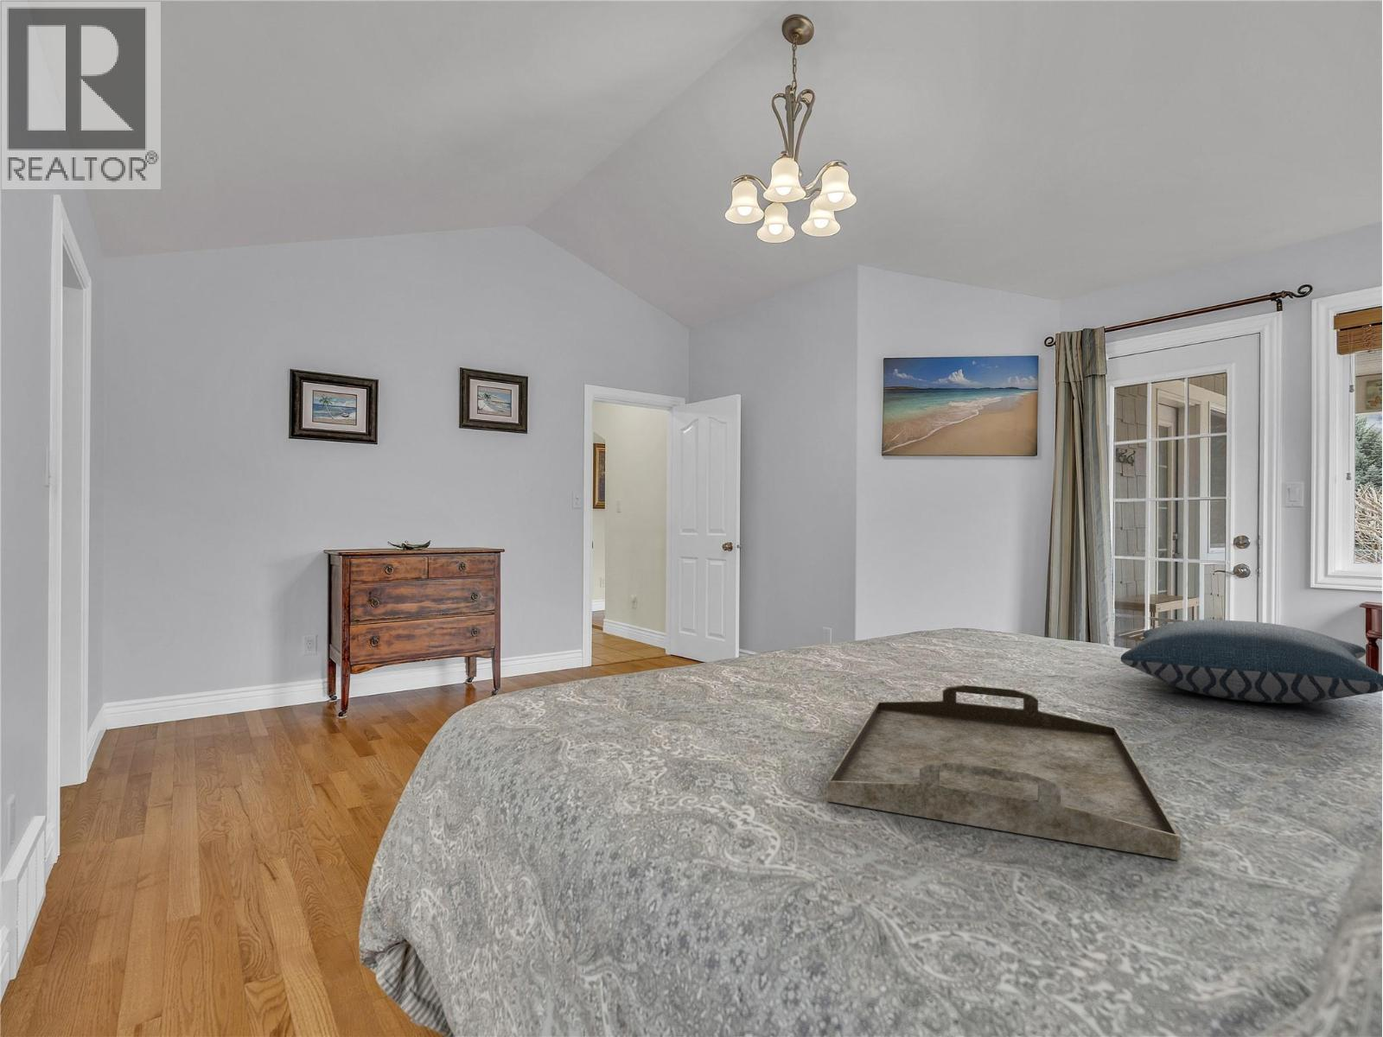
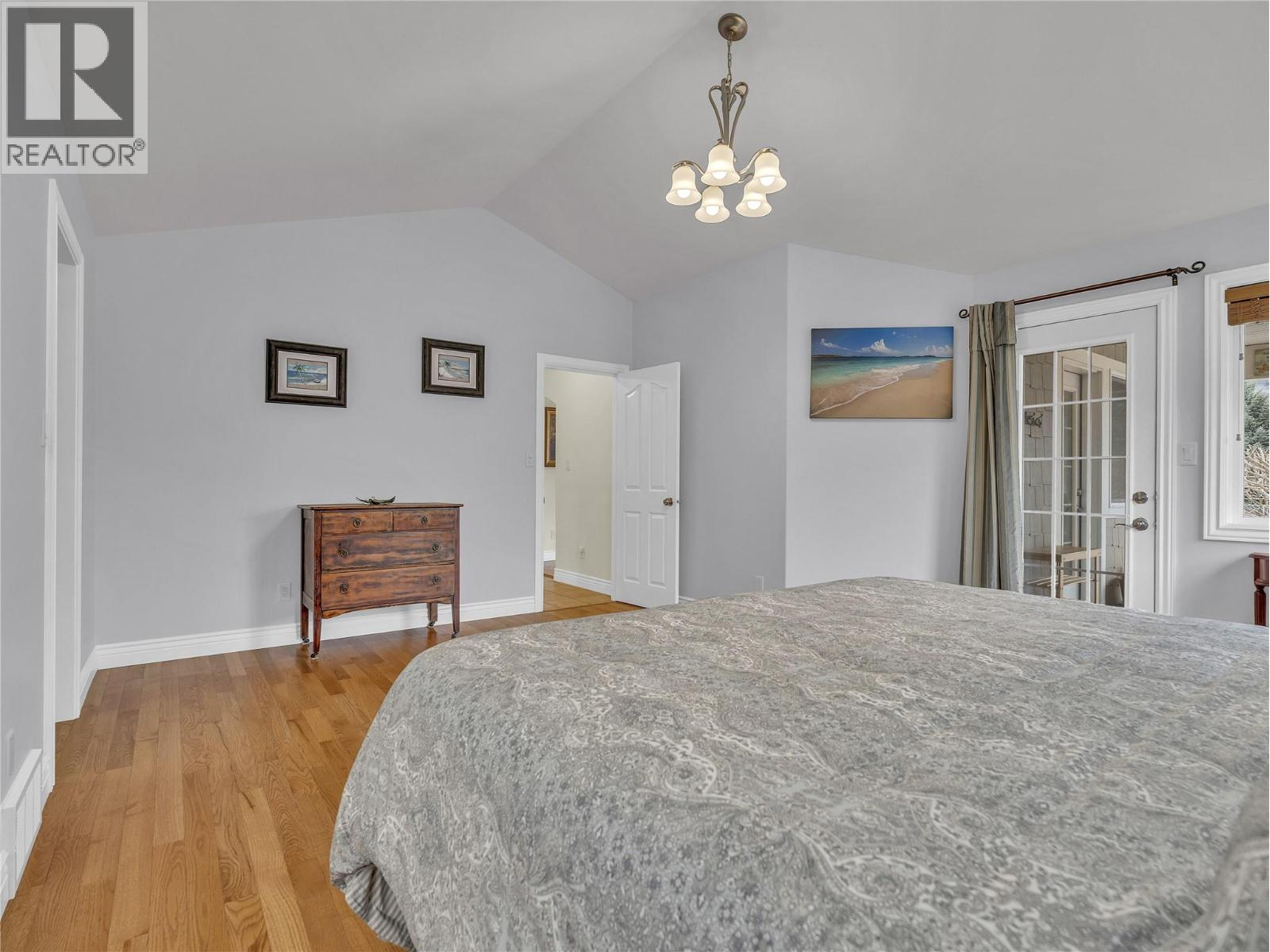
- serving tray (988, 744)
- pillow (1245, 658)
